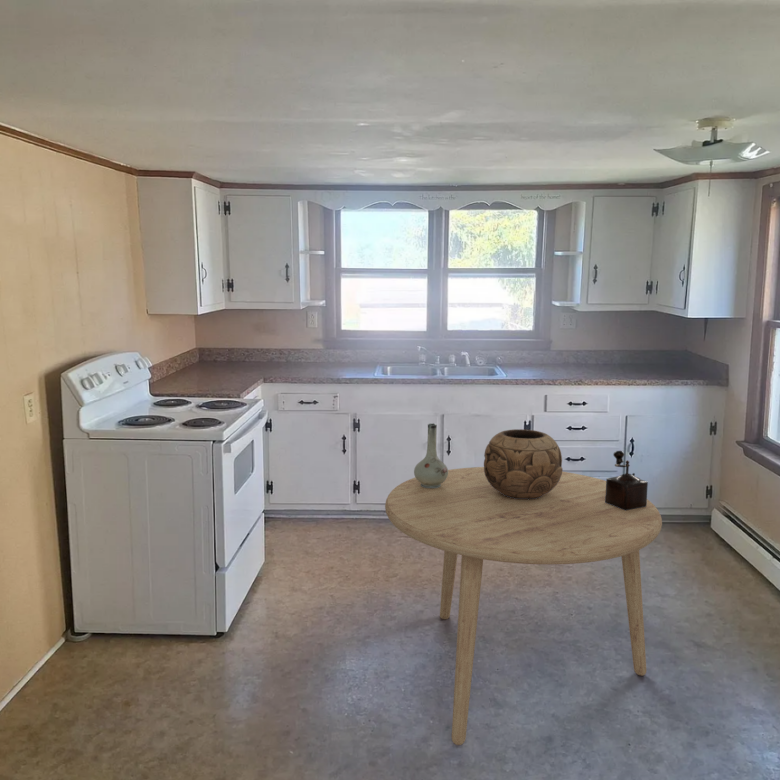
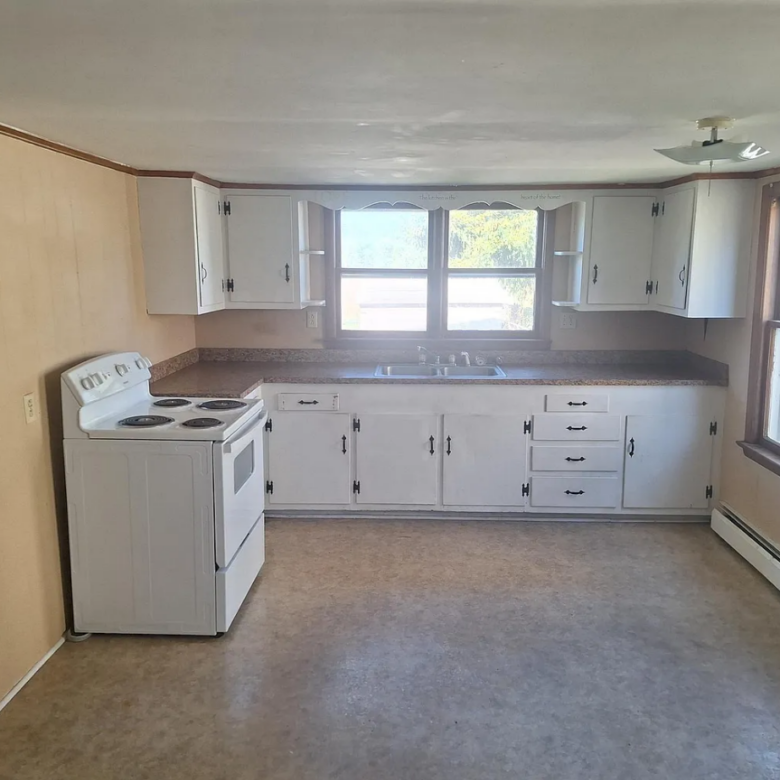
- decorative bowl (522, 463)
- vase (431, 454)
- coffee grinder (622, 478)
- dining table (521, 563)
